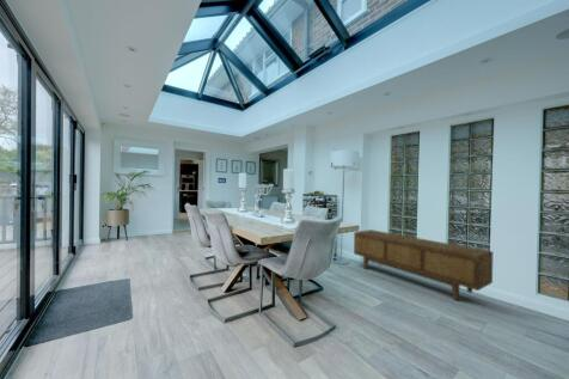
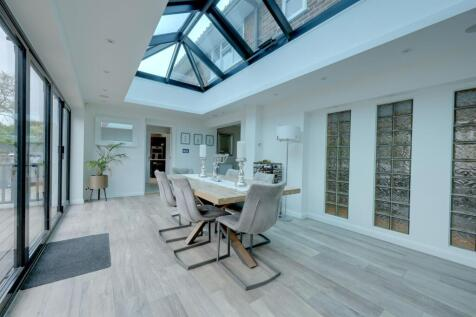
- sideboard (411, 259)
